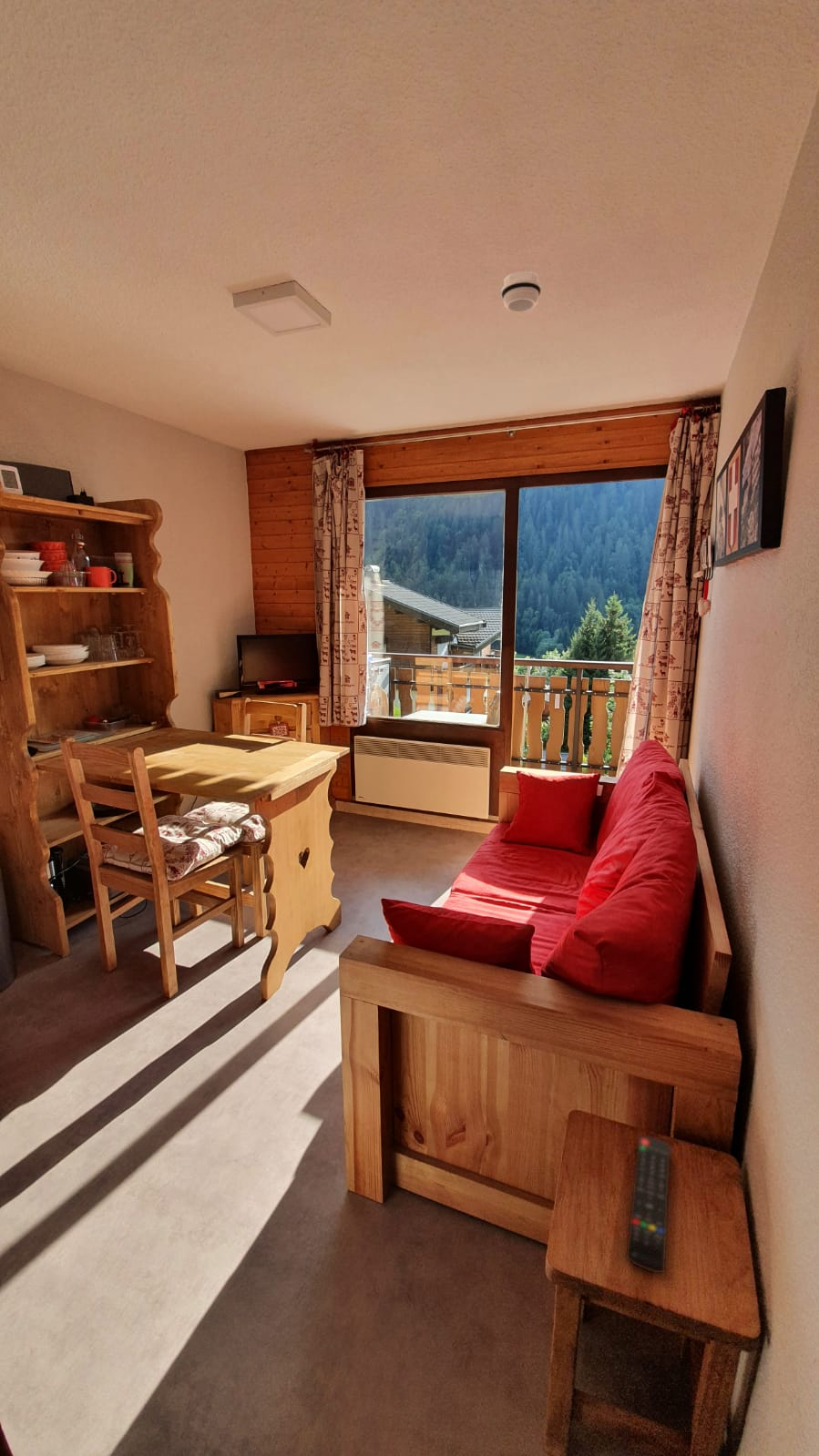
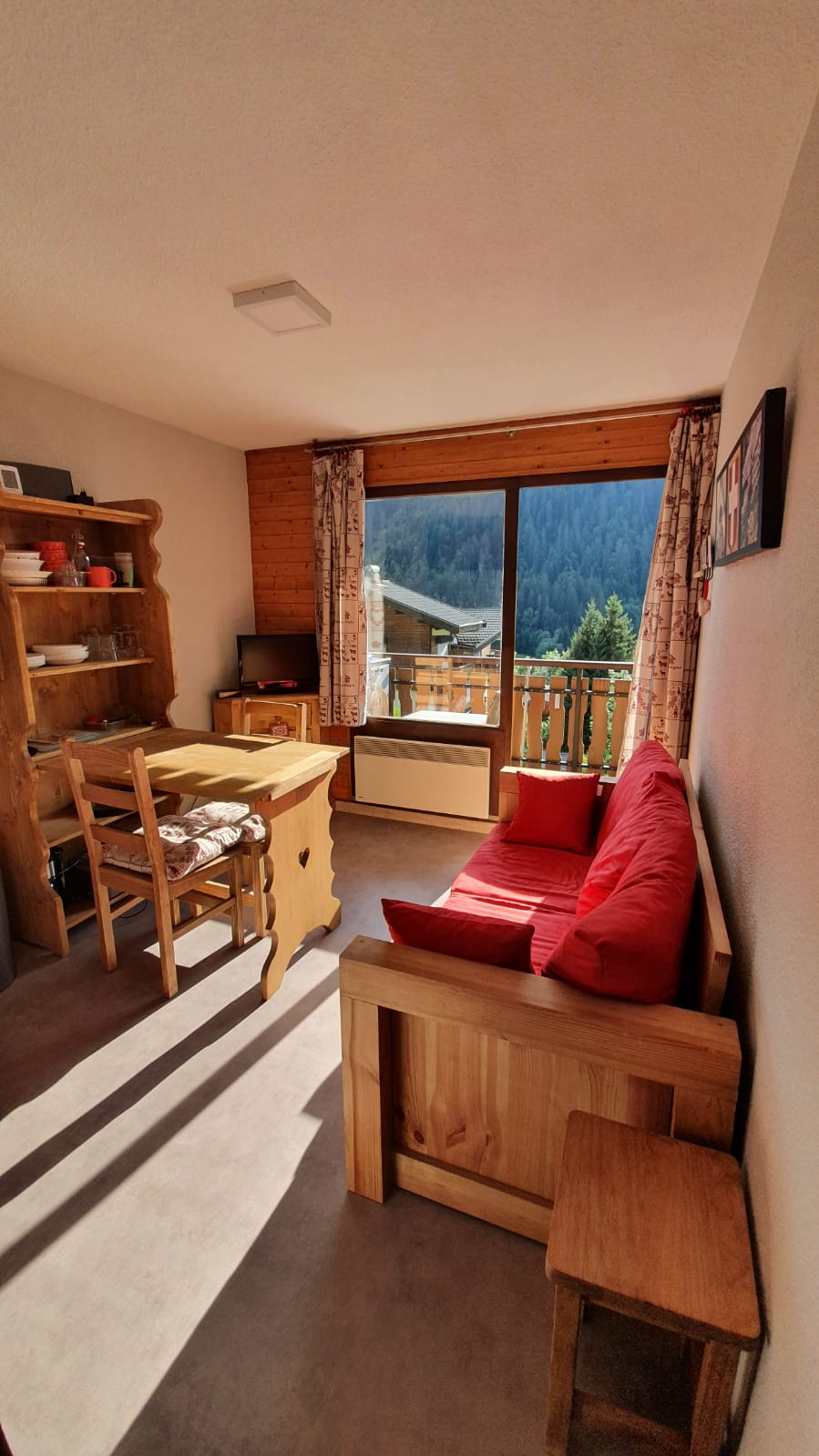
- smoke detector (521, 292)
- remote control (650, 1196)
